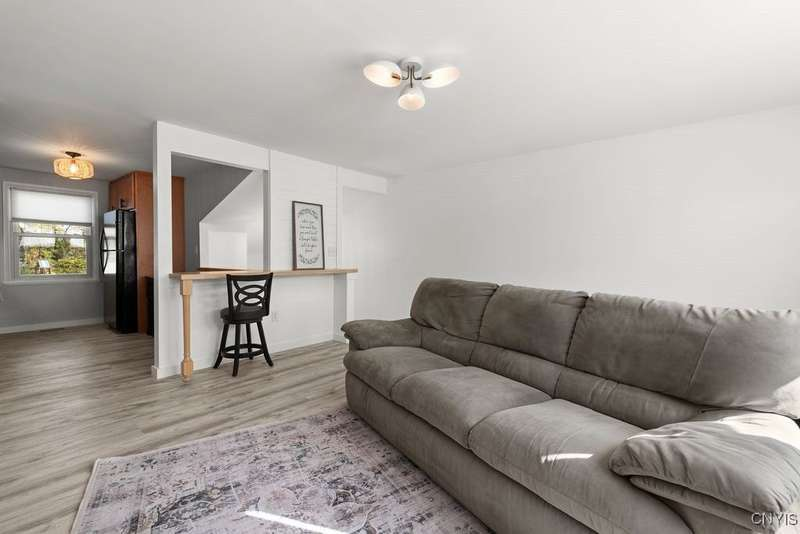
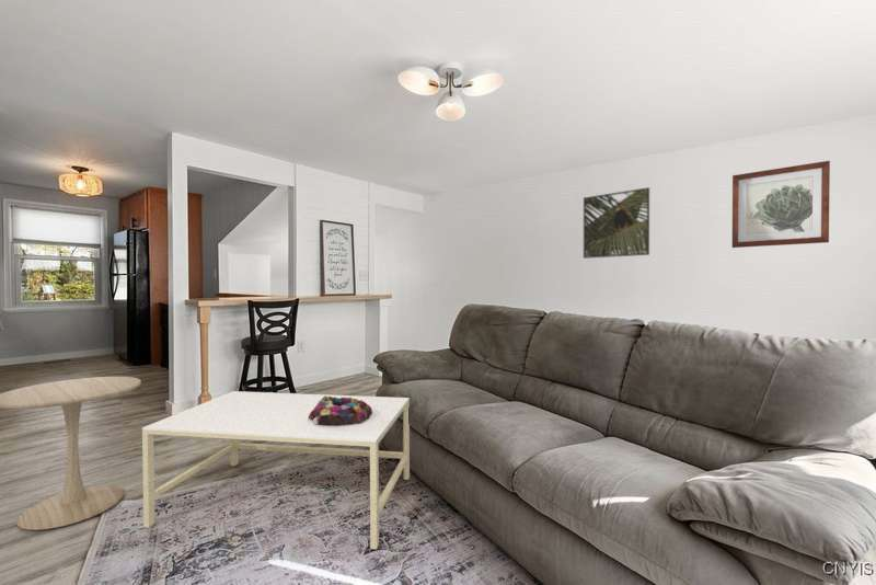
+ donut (339, 408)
+ wall art (777, 207)
+ coffee table (291, 451)
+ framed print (614, 225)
+ side table (72, 447)
